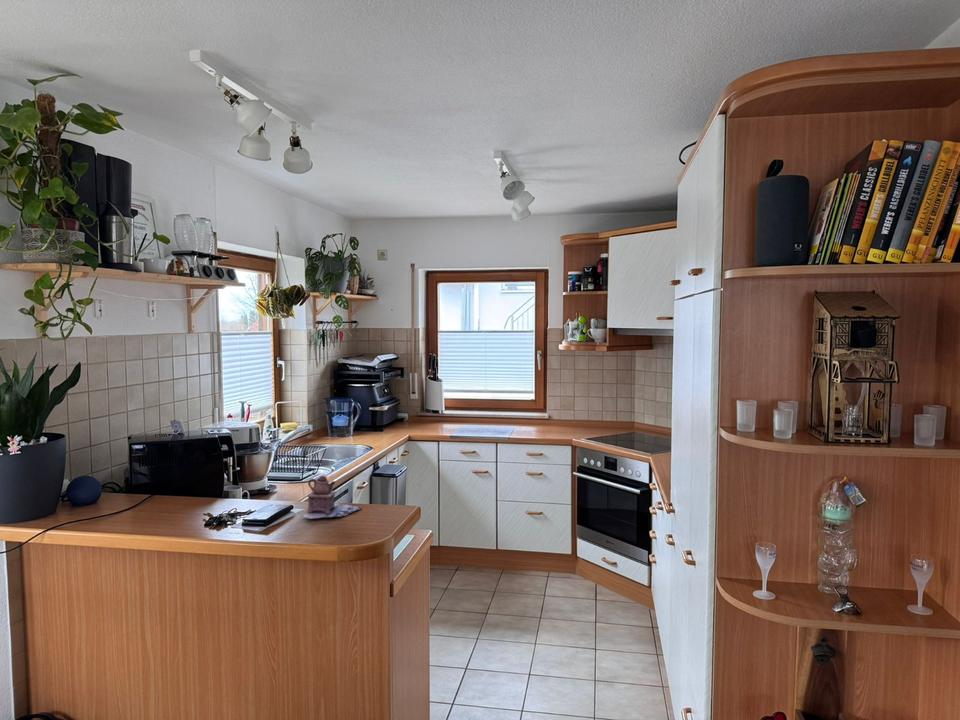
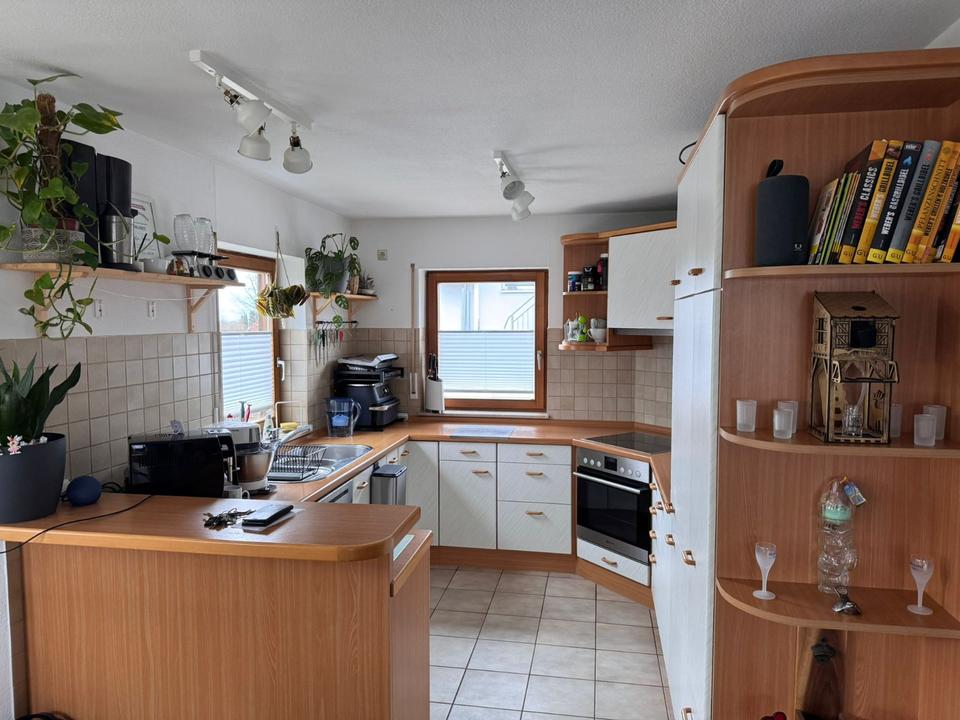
- teapot (324, 494)
